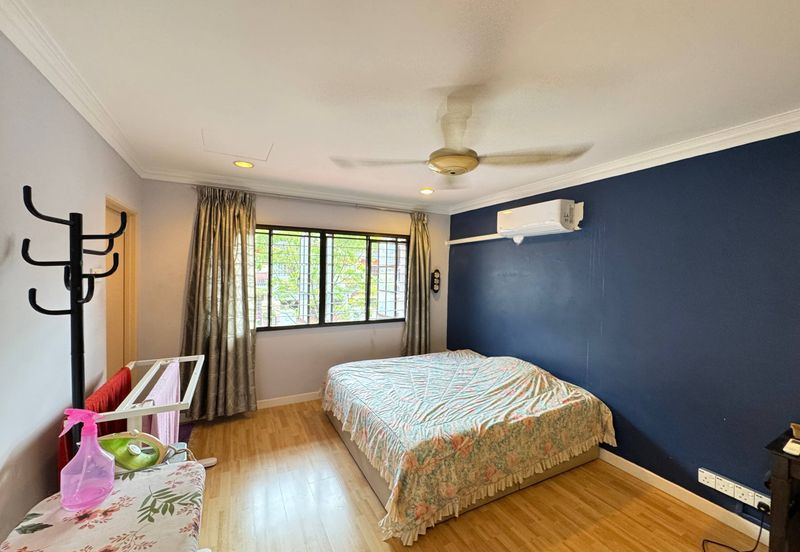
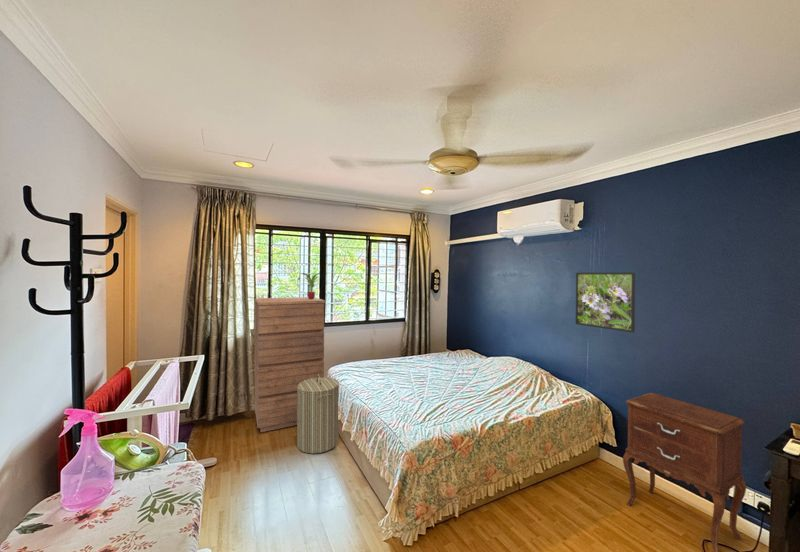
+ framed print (603, 300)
+ laundry hamper (318, 408)
+ nightstand (680, 464)
+ potted plant (309, 285)
+ dresser (288, 357)
